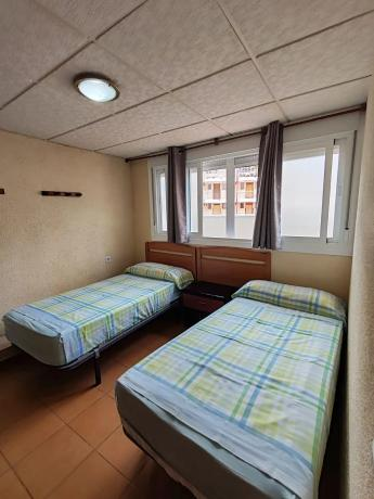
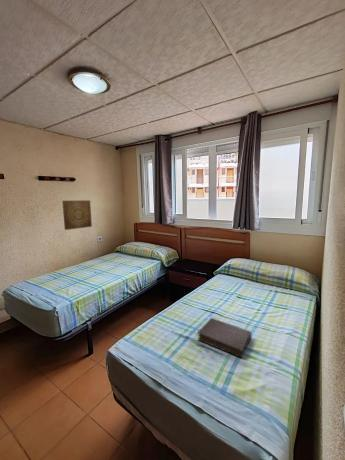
+ book (224, 334)
+ wall art (78, 214)
